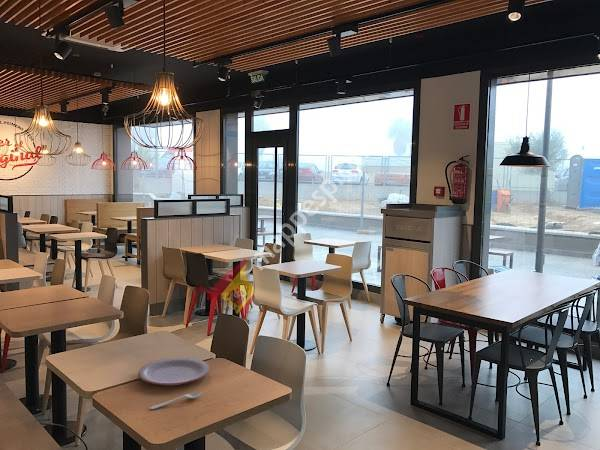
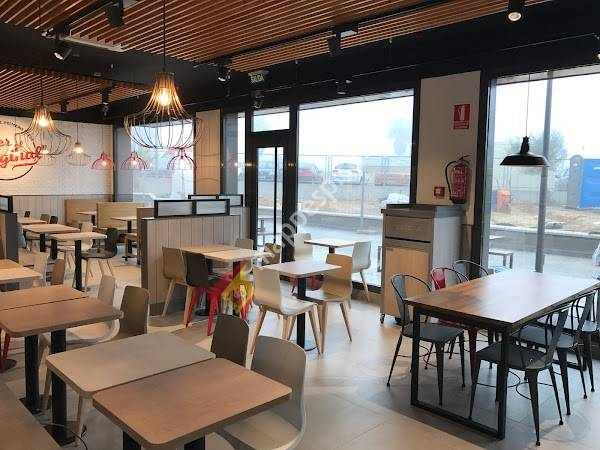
- plate (174, 372)
- spoon (176, 399)
